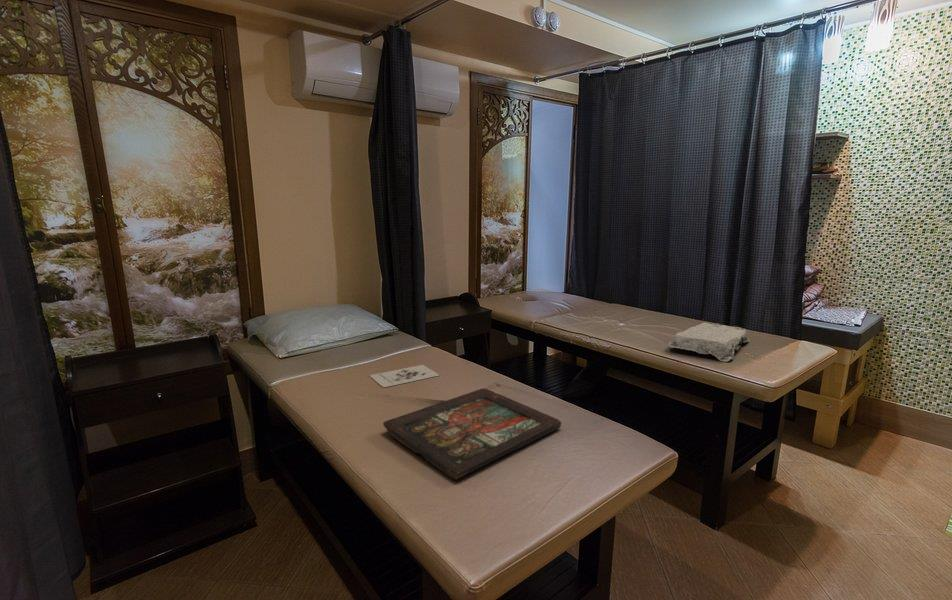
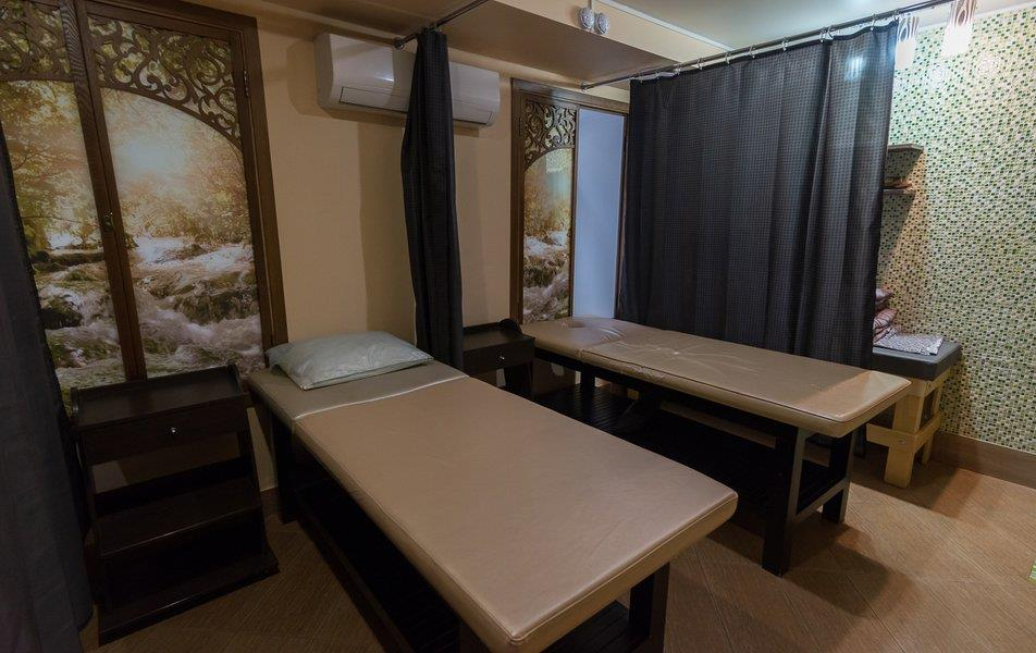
- decorative tray (472, 425)
- architectural model (404, 372)
- stone plaque (712, 336)
